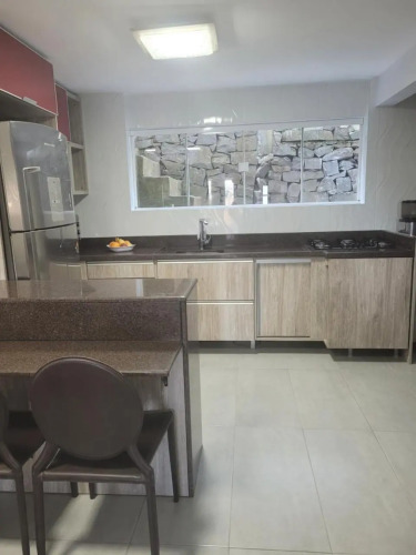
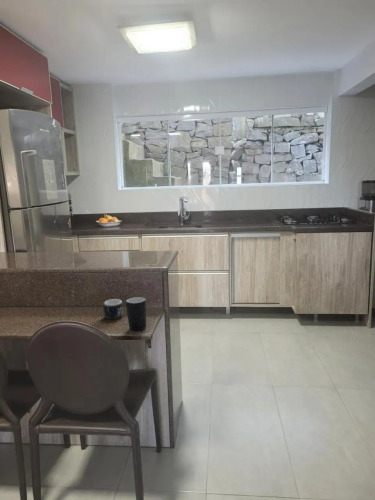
+ mug (114, 308)
+ mug (137, 312)
